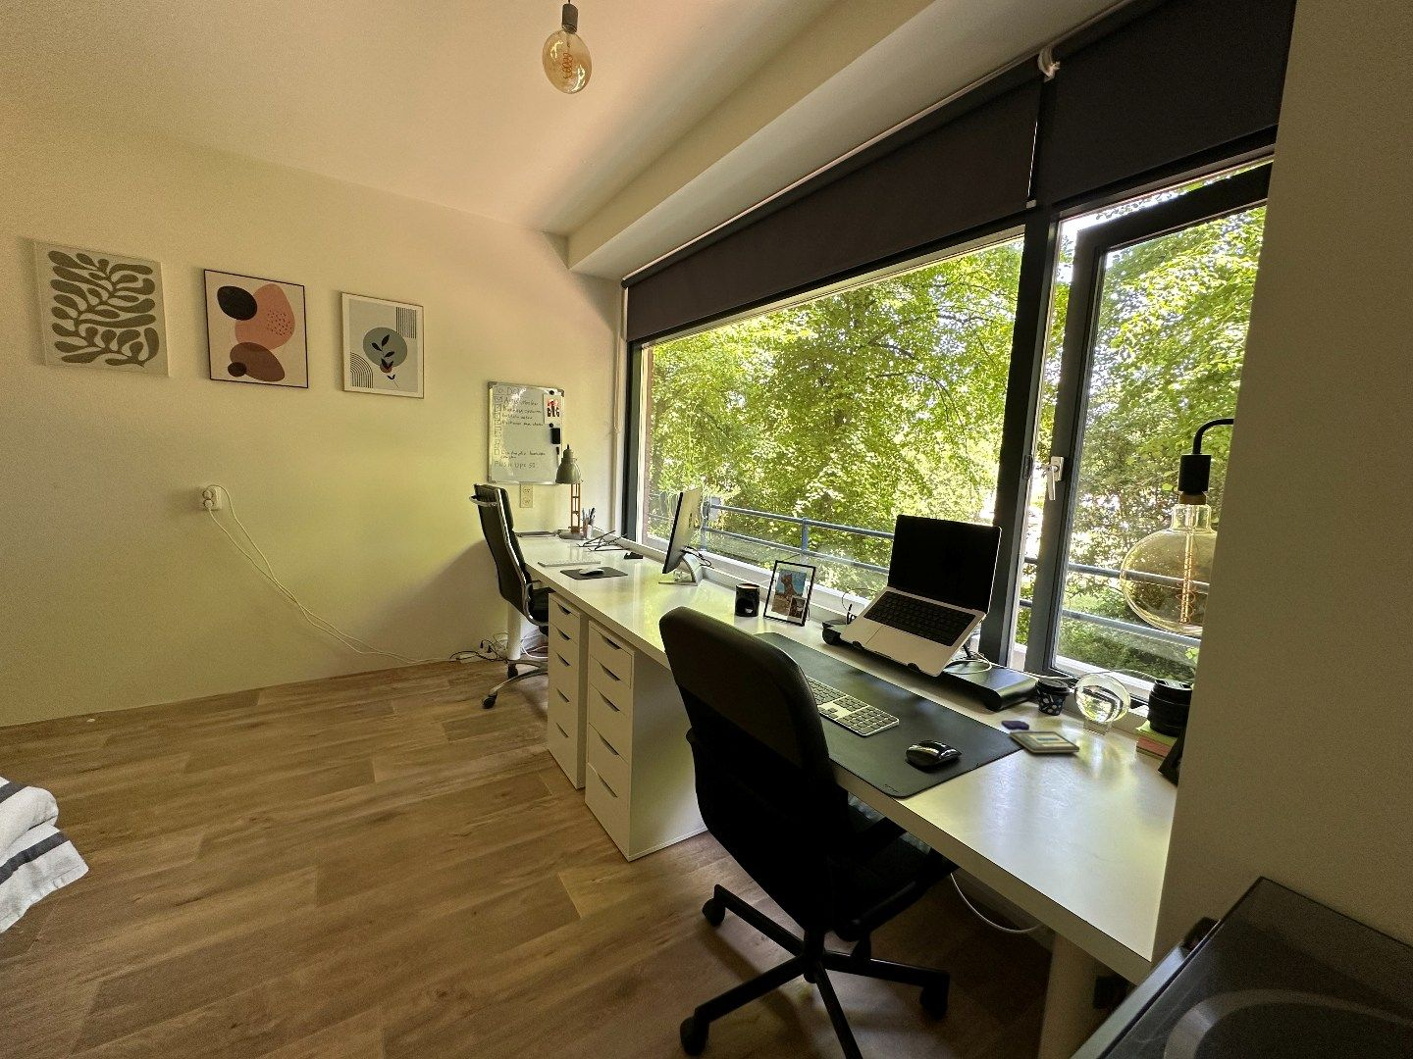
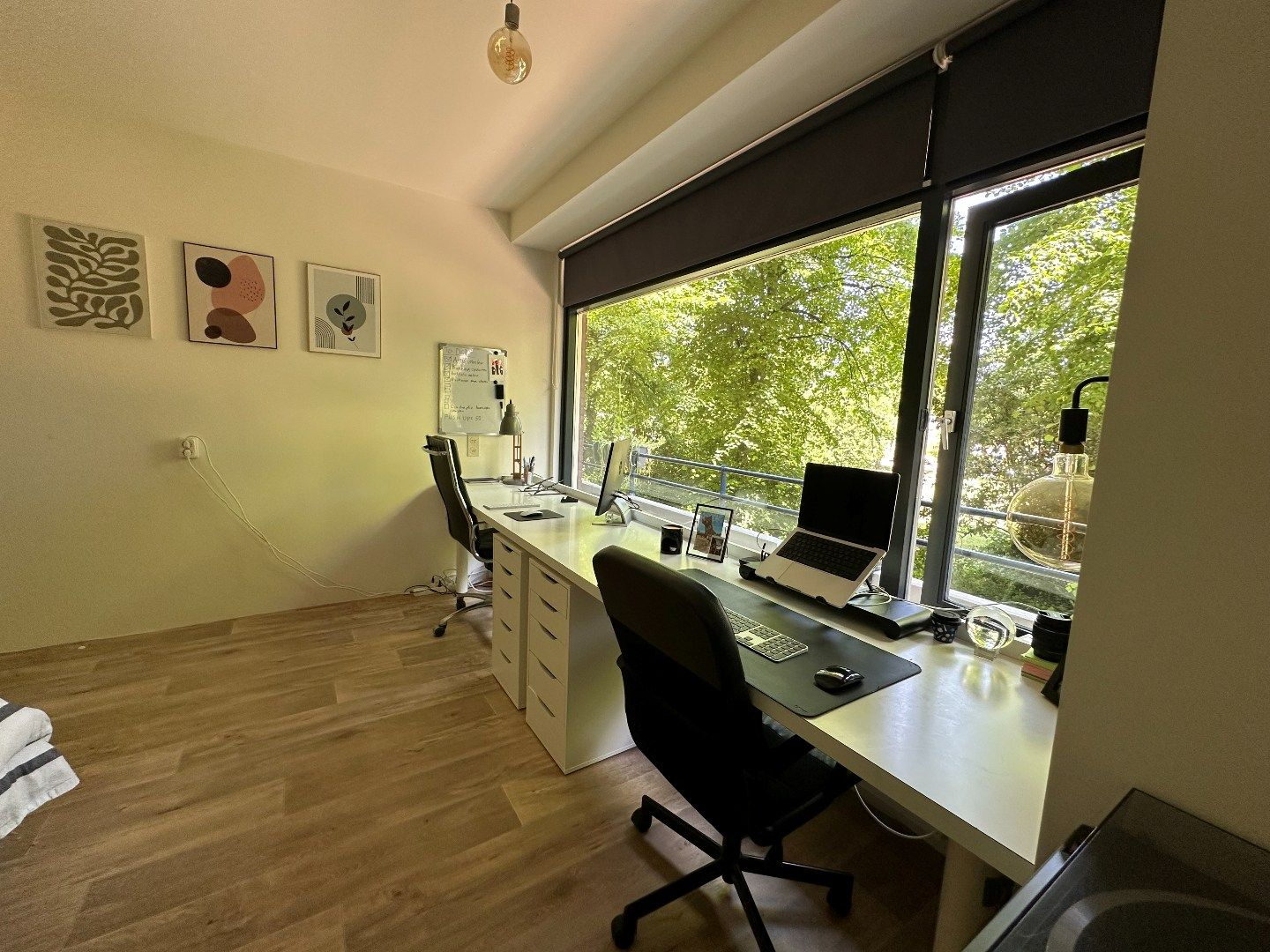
- tablet (1037, 738)
